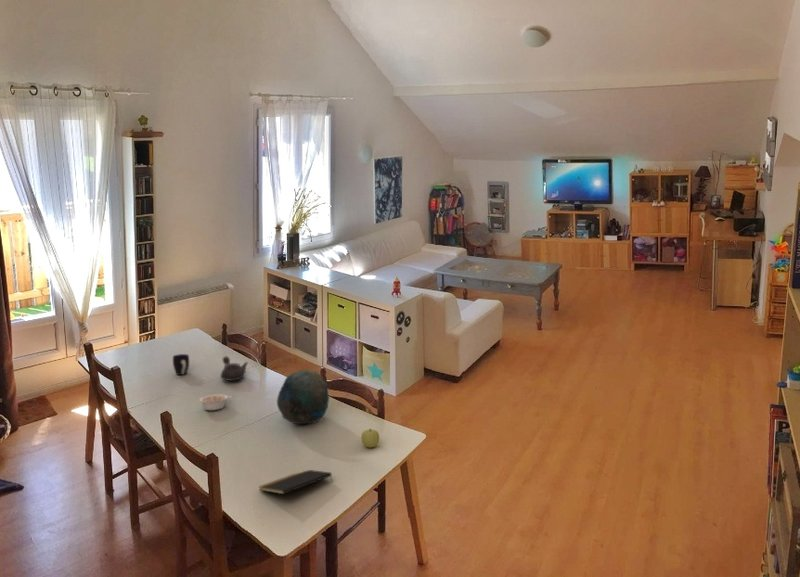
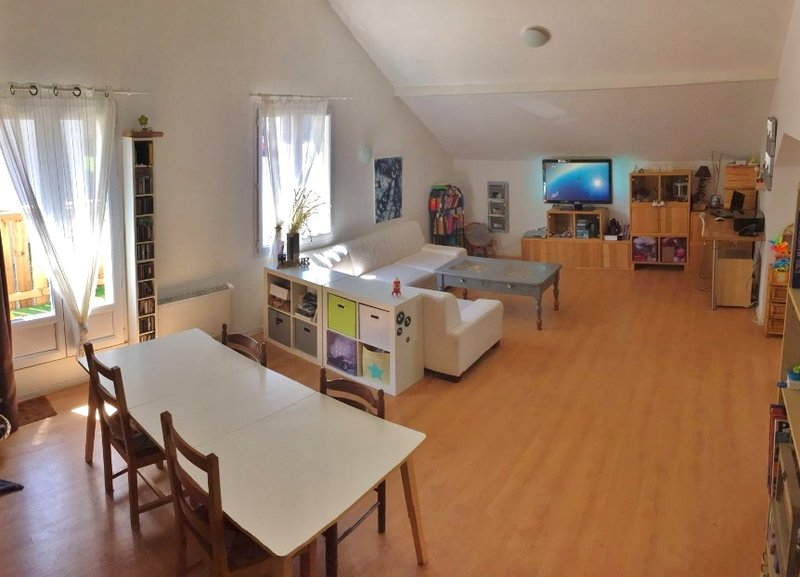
- decorative bowl (301, 397)
- cup (181, 365)
- notepad (295, 481)
- fruit (370, 437)
- legume (215, 401)
- teapot (232, 368)
